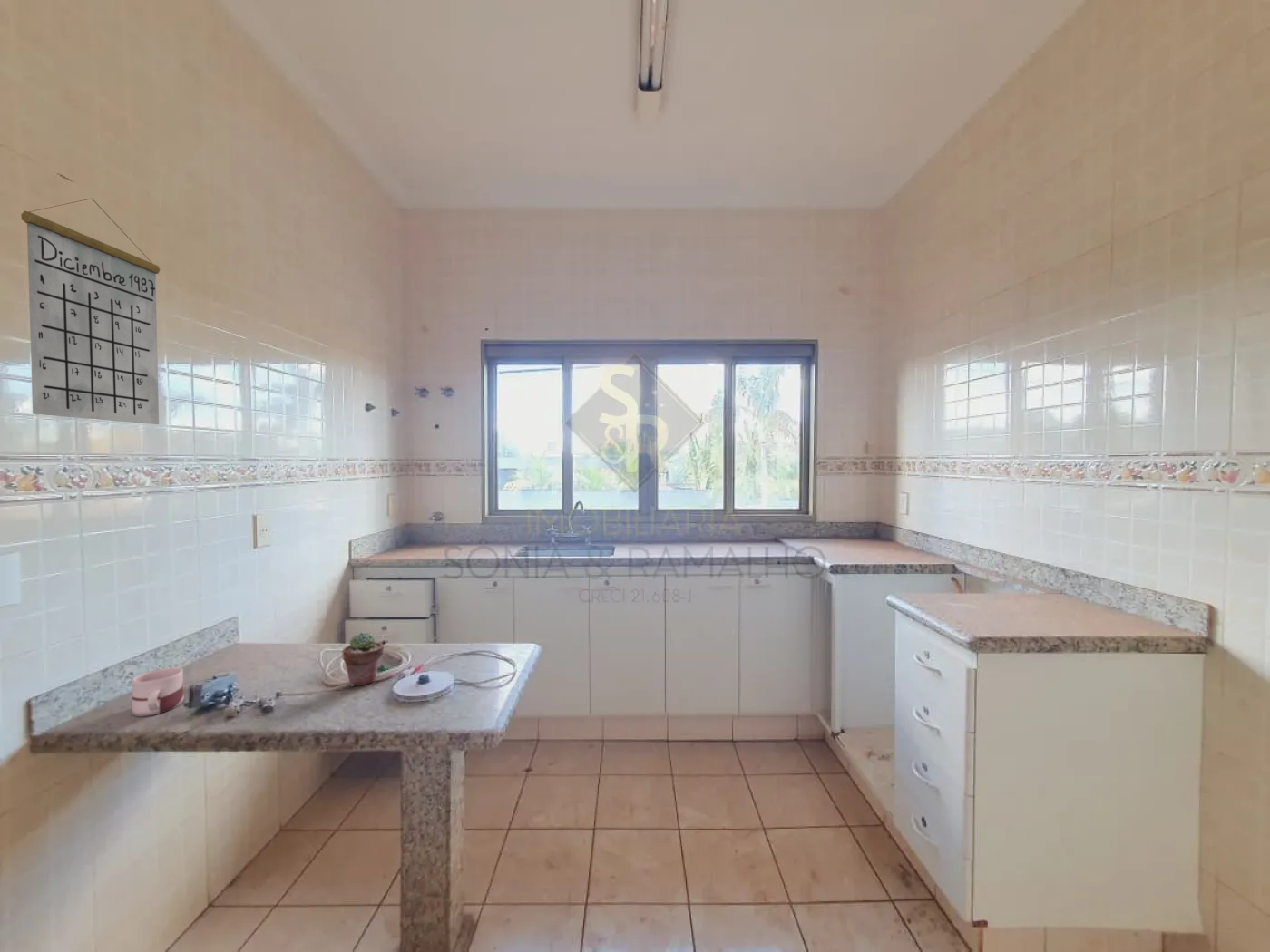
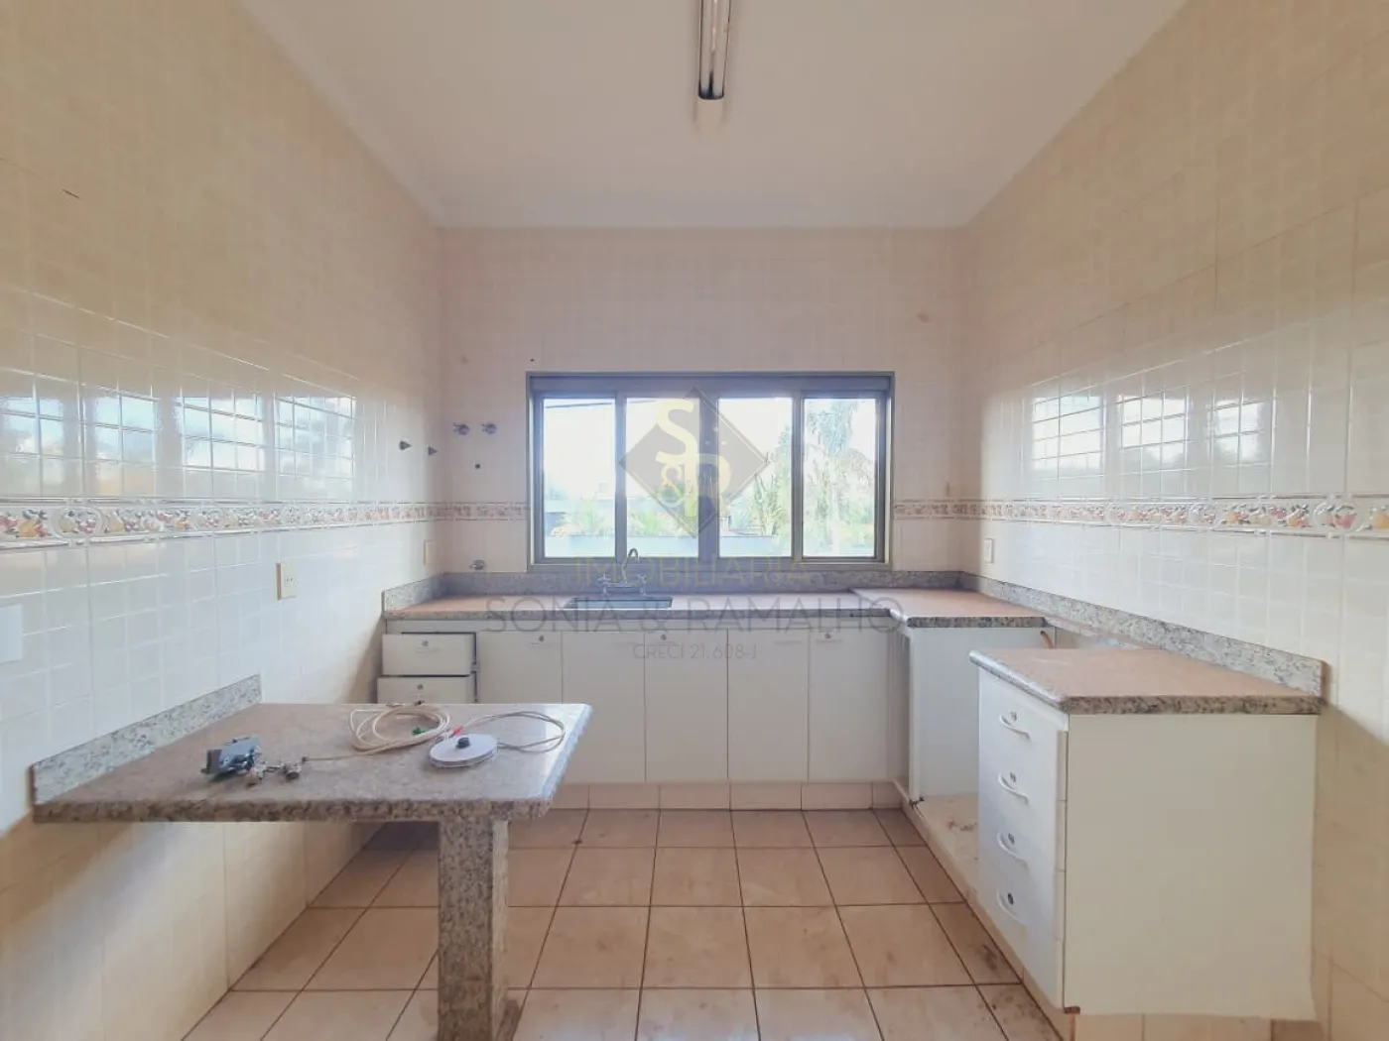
- potted succulent (363, 656)
- calendar (100, 309)
- mug (157, 691)
